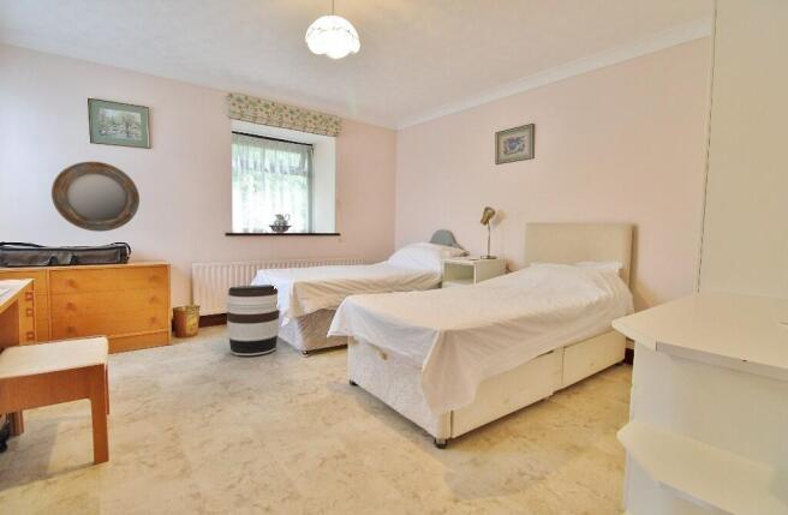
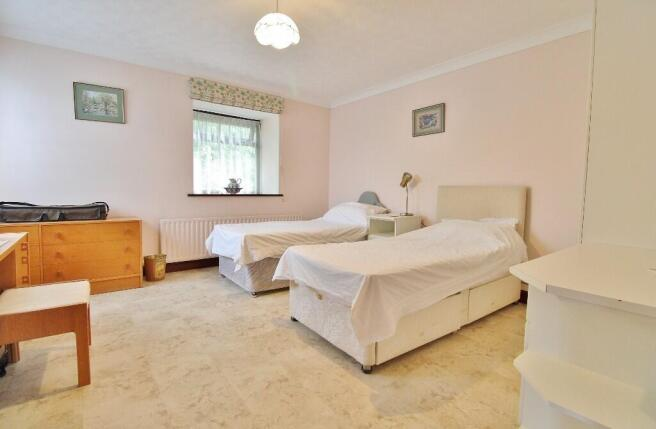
- barrel (253, 318)
- home mirror (97, 196)
